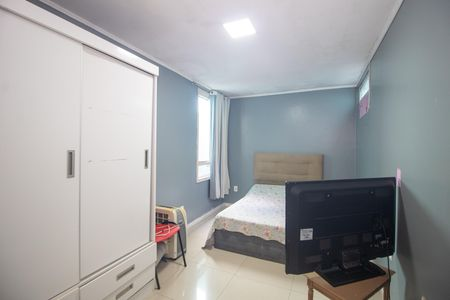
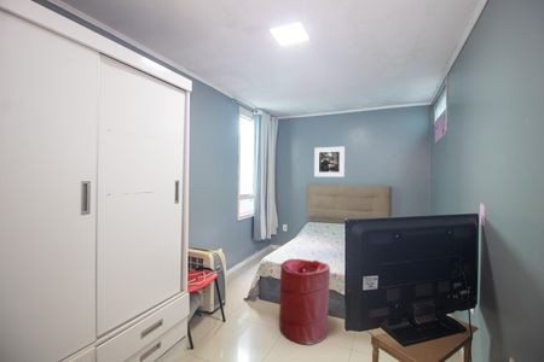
+ laundry hamper (303, 294)
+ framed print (329, 162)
